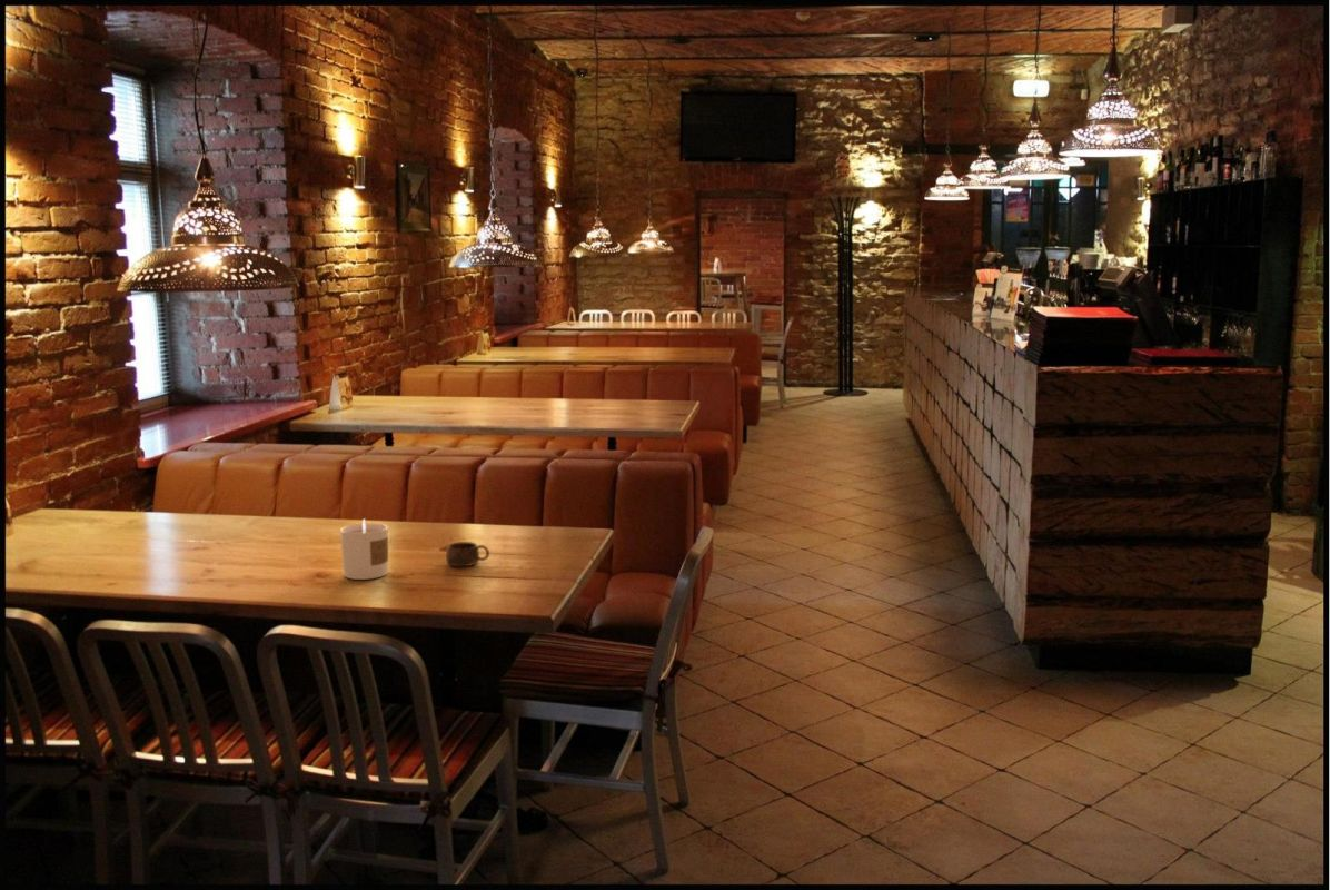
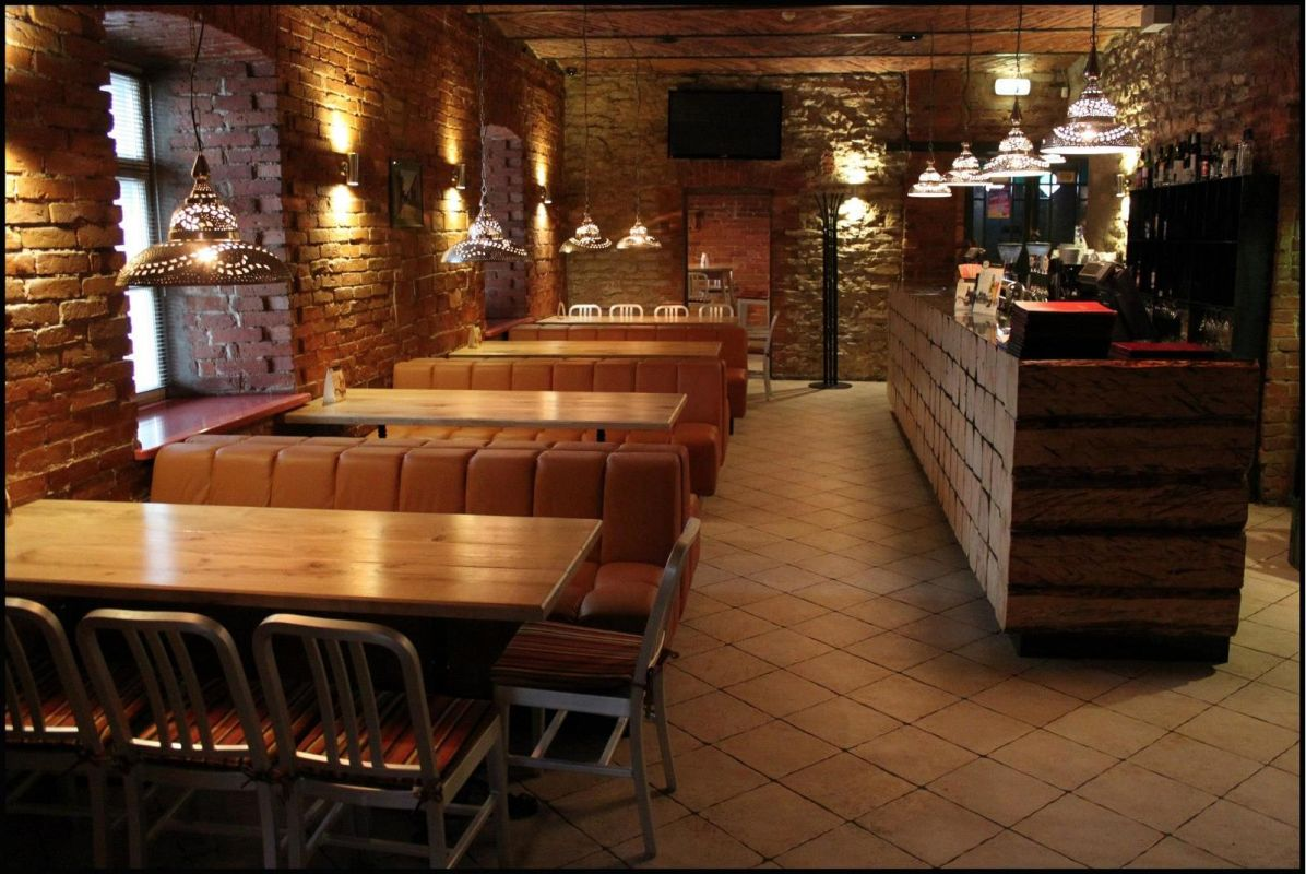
- cup (467, 554)
- candle (365, 546)
